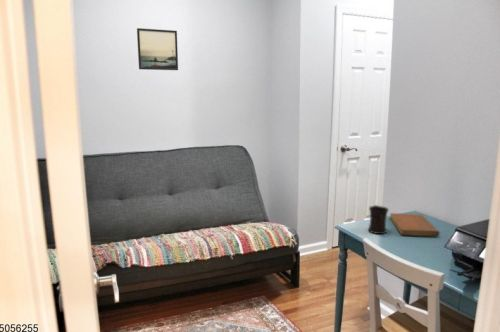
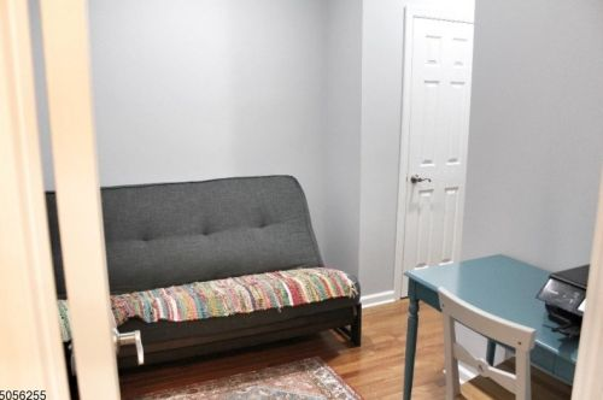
- mug (378, 220)
- notebook (412, 224)
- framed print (158, 49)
